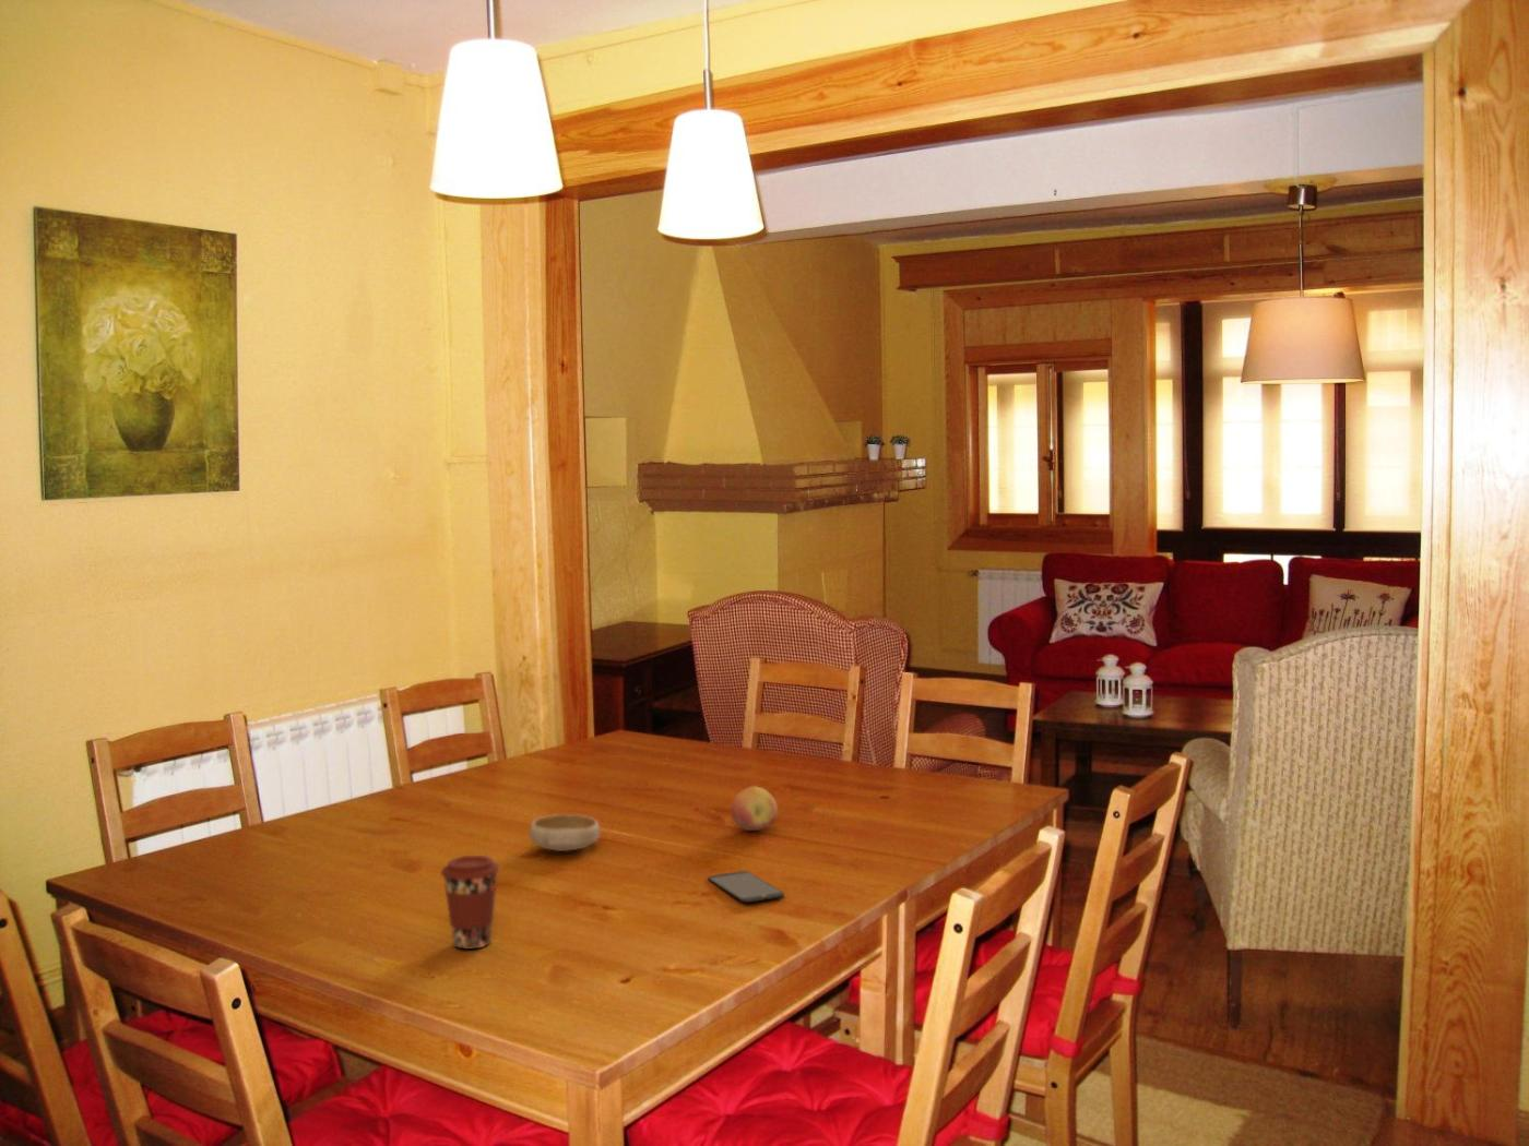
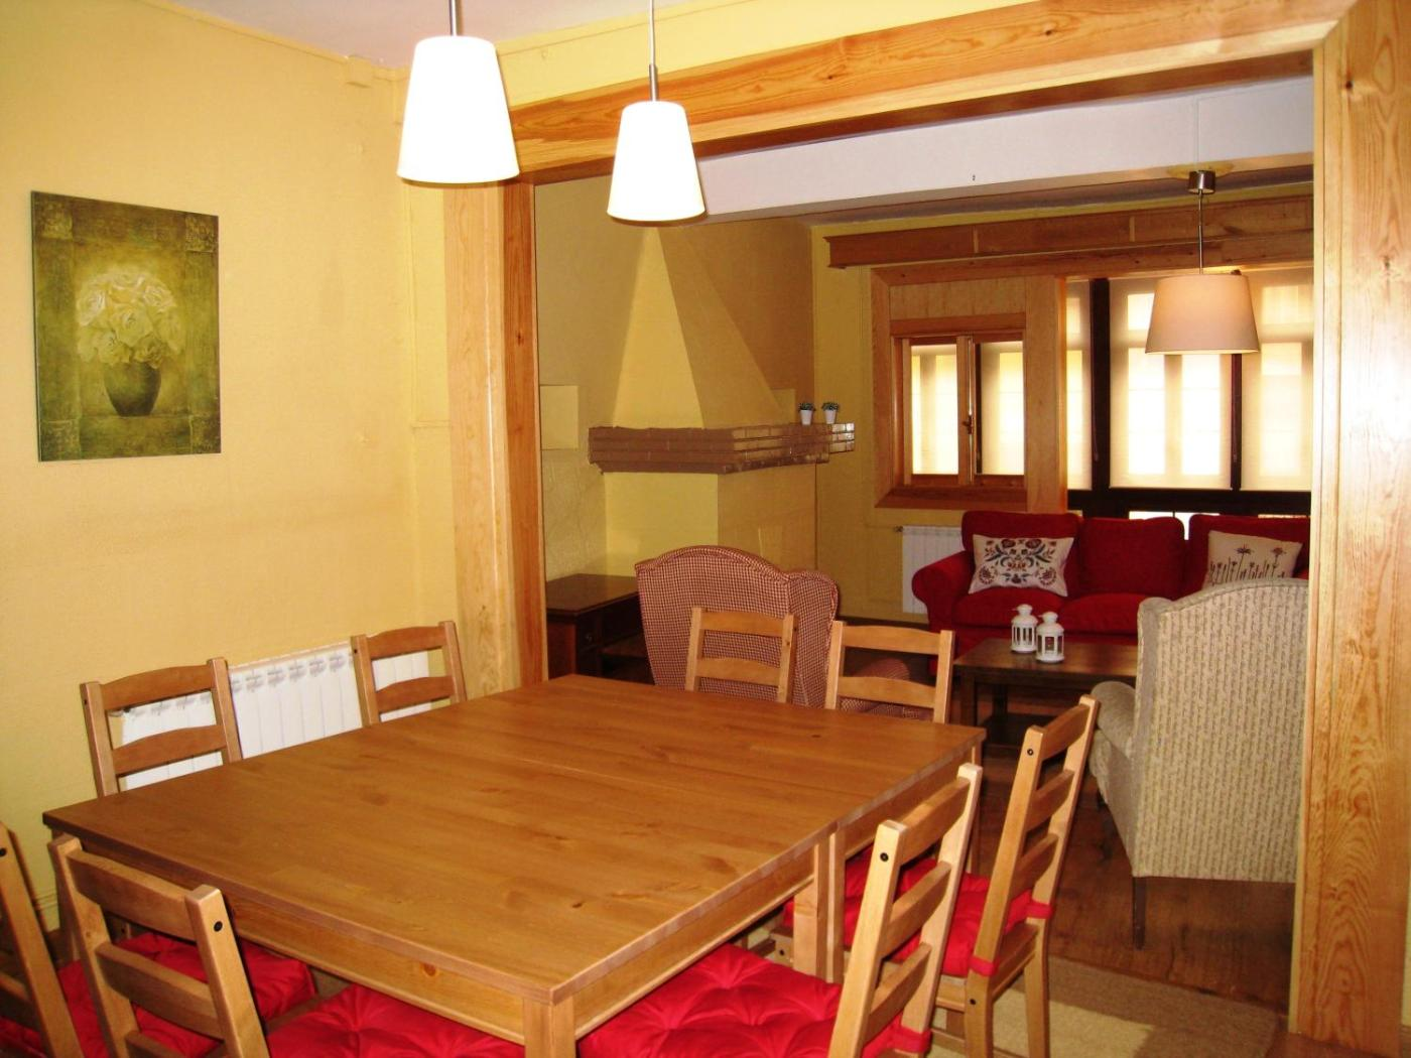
- bowl (565, 834)
- coffee cup (471, 902)
- fruit (754, 808)
- smartphone (745, 885)
